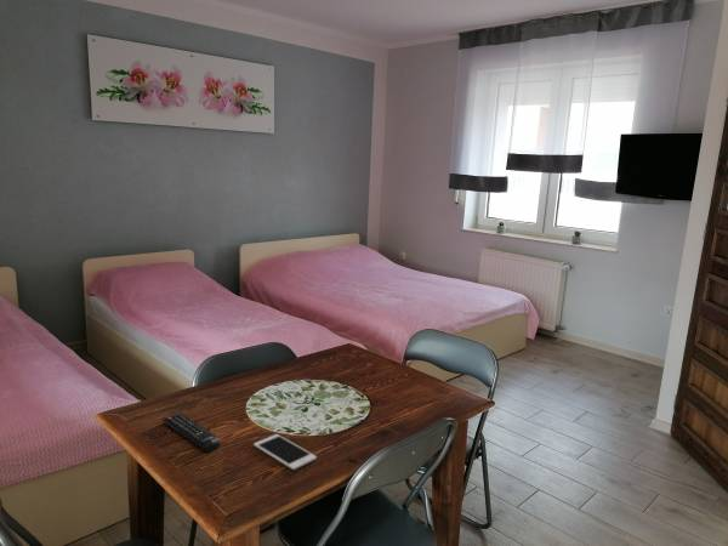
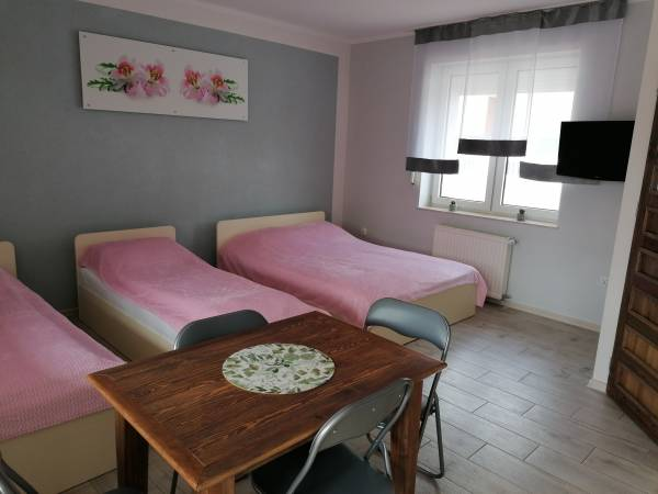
- cell phone (284, 450)
- remote control (189, 431)
